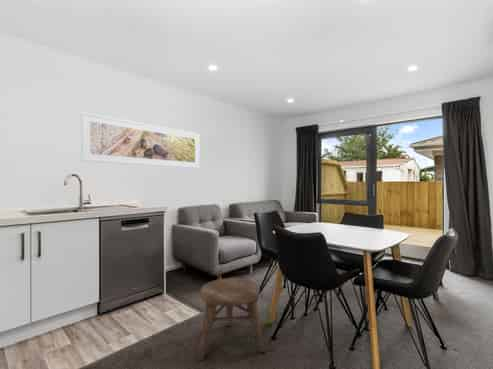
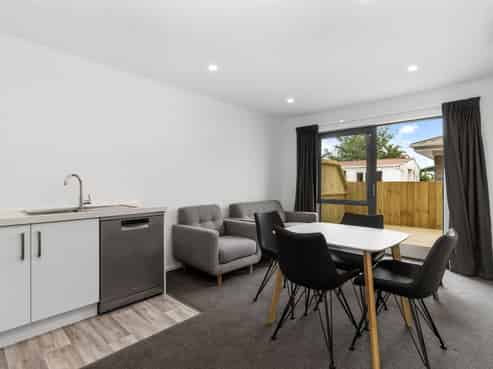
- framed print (150, 145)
- stool (232, 314)
